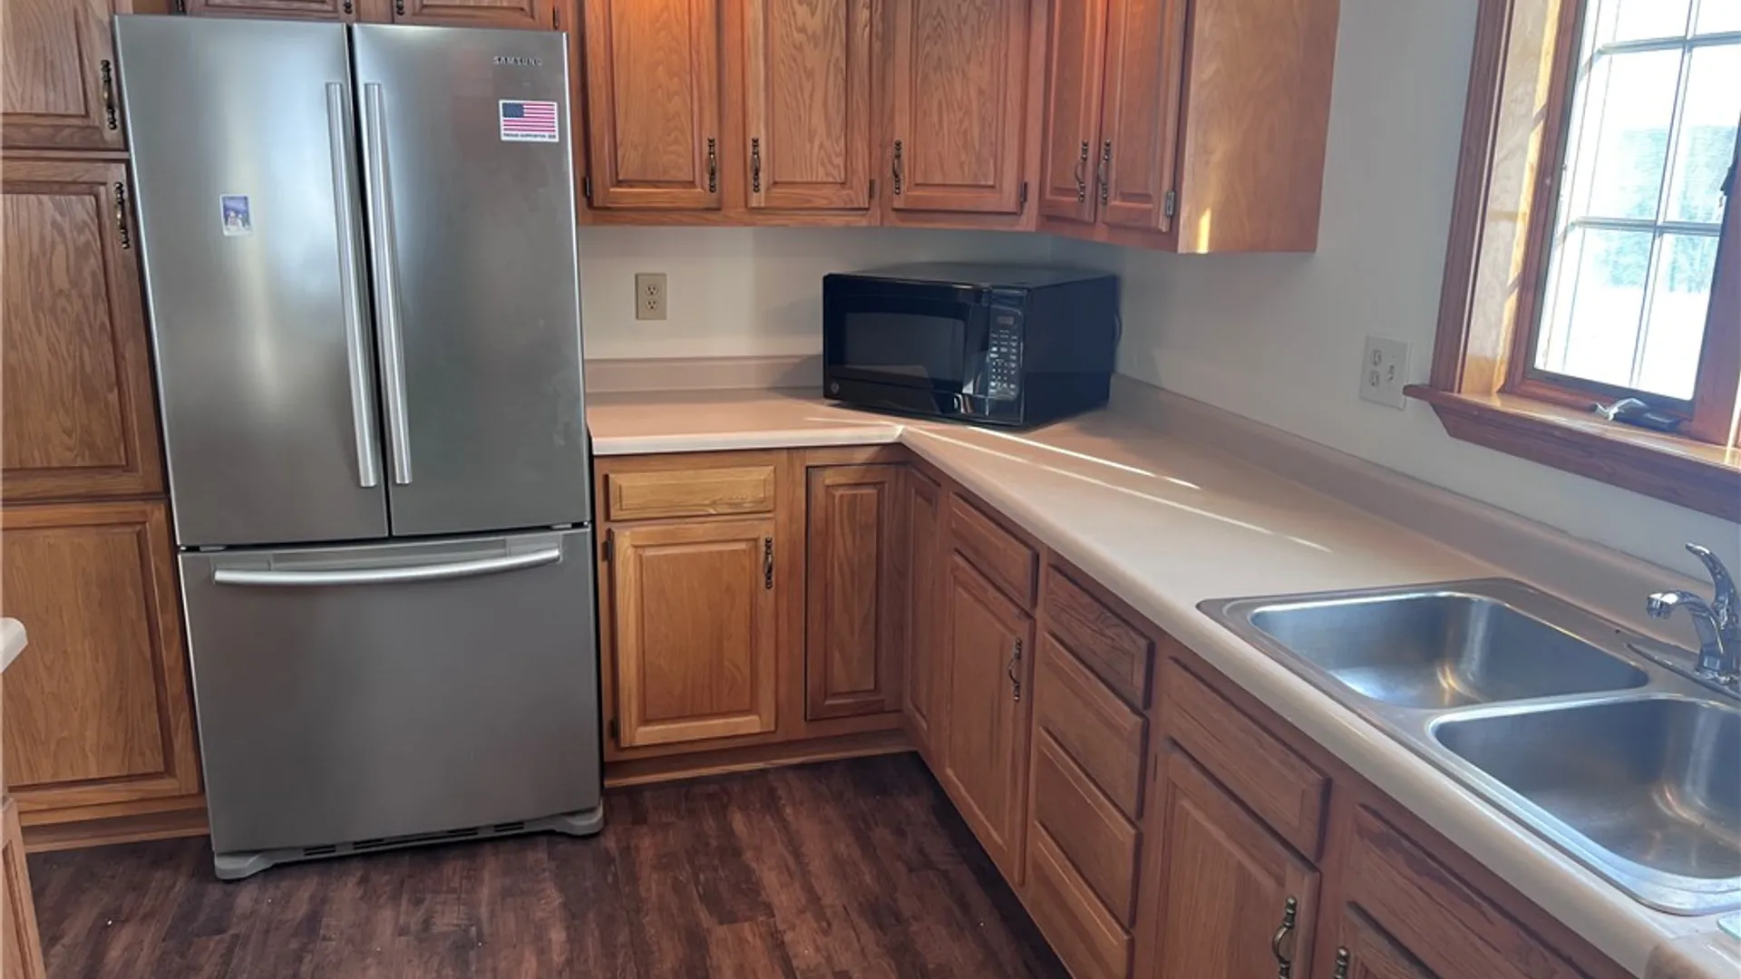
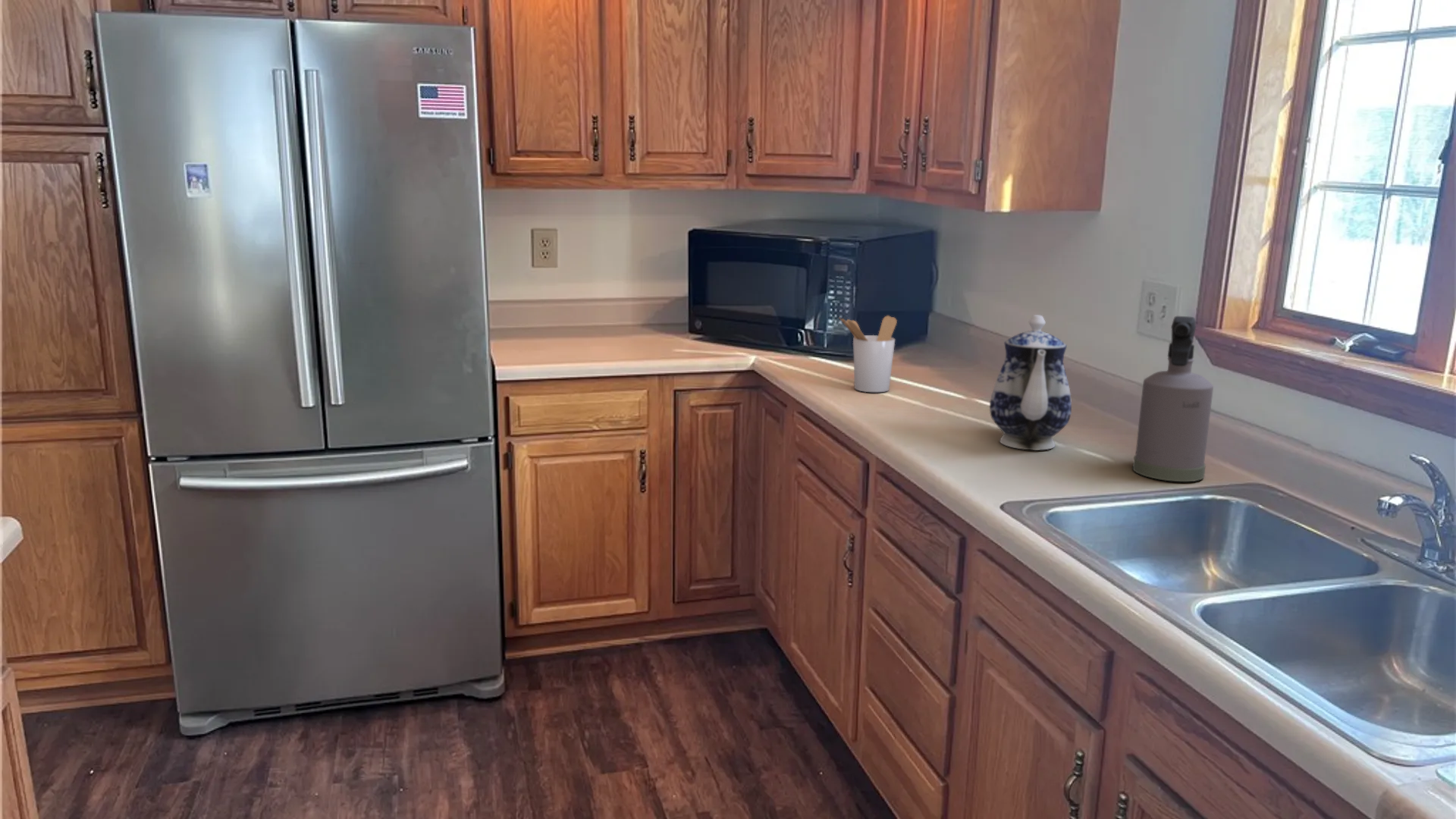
+ utensil holder (864, 352)
+ teapot (1032, 380)
+ spray bottle (1176, 396)
